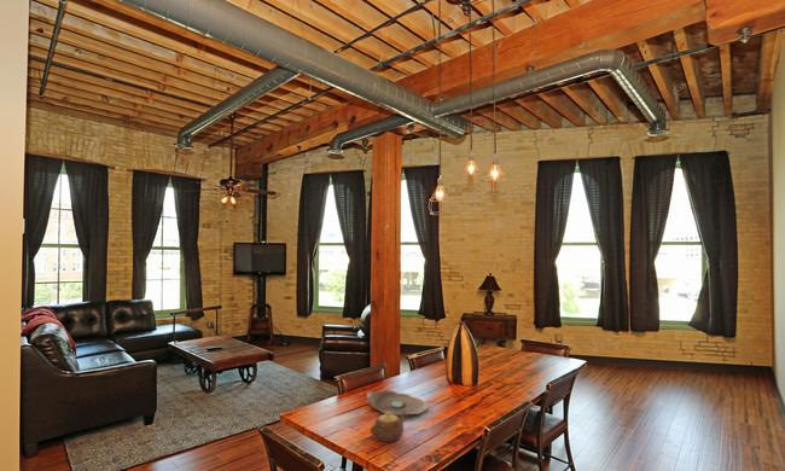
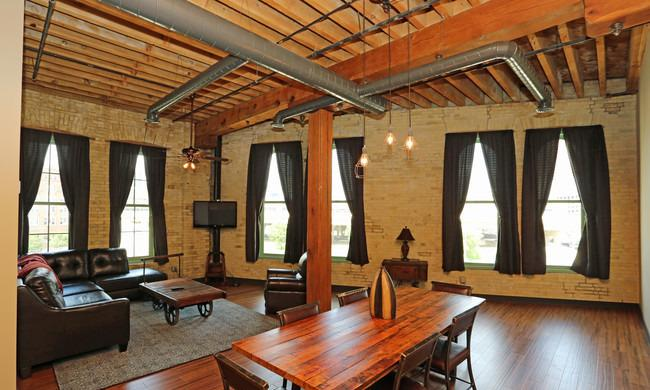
- decorative bowl (397, 401)
- teapot (389, 424)
